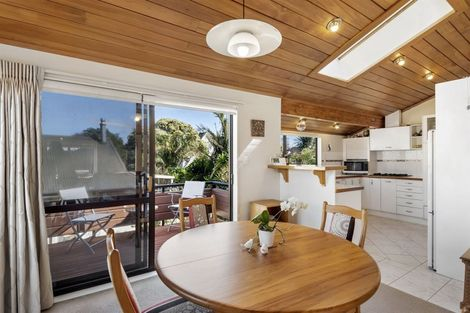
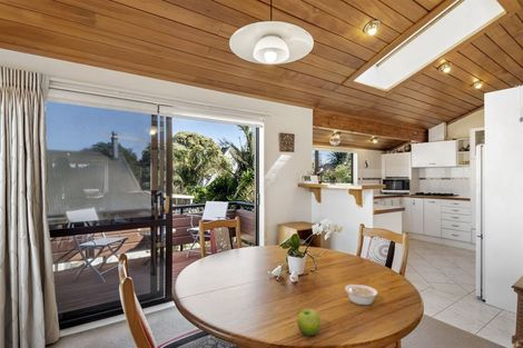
+ legume (362, 294)
+ fruit (308, 321)
